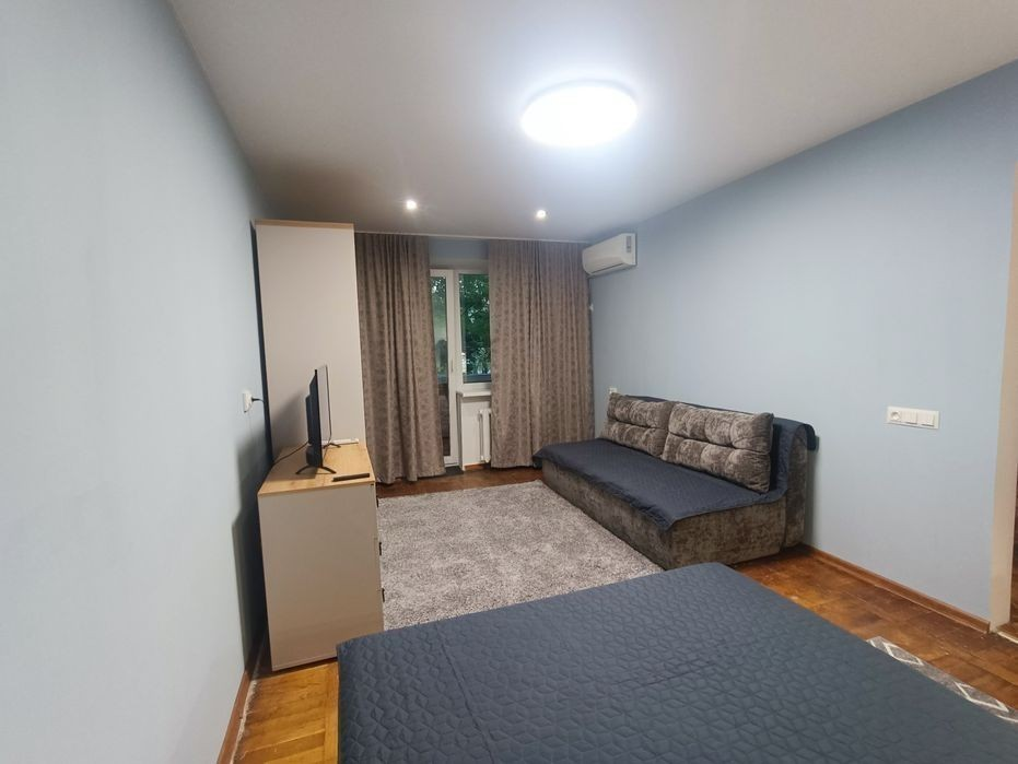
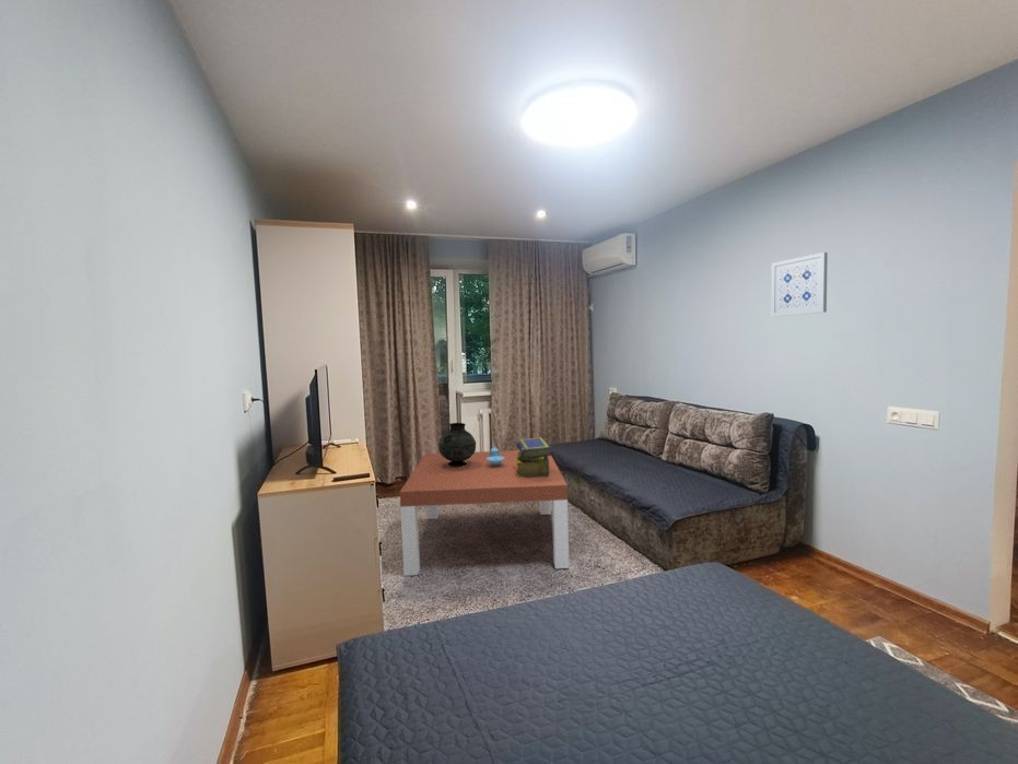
+ wall art (797, 286)
+ decorative bowl (494, 456)
+ stack of books (534, 456)
+ vase (457, 444)
+ coffee table (487, 502)
